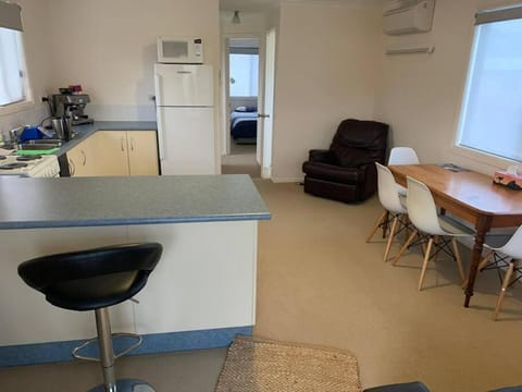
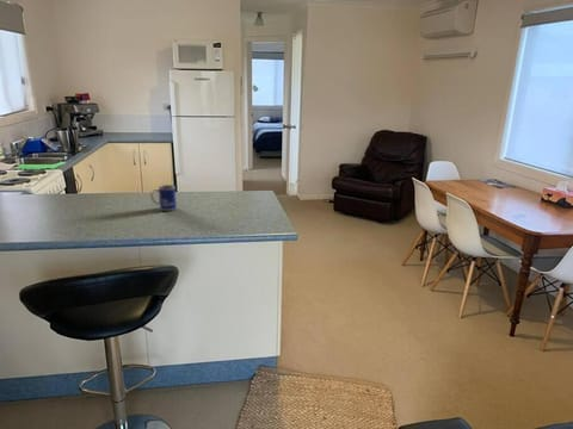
+ mug (162, 198)
